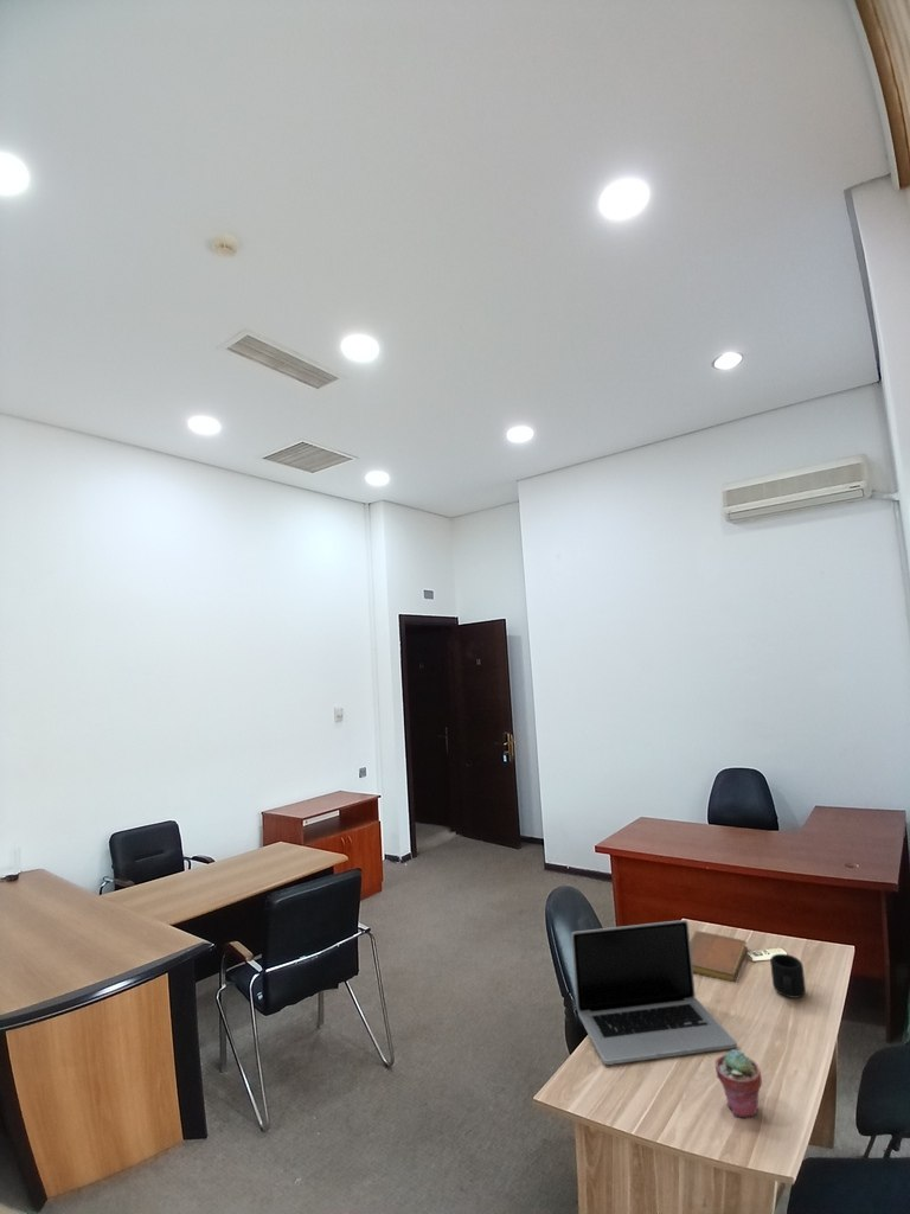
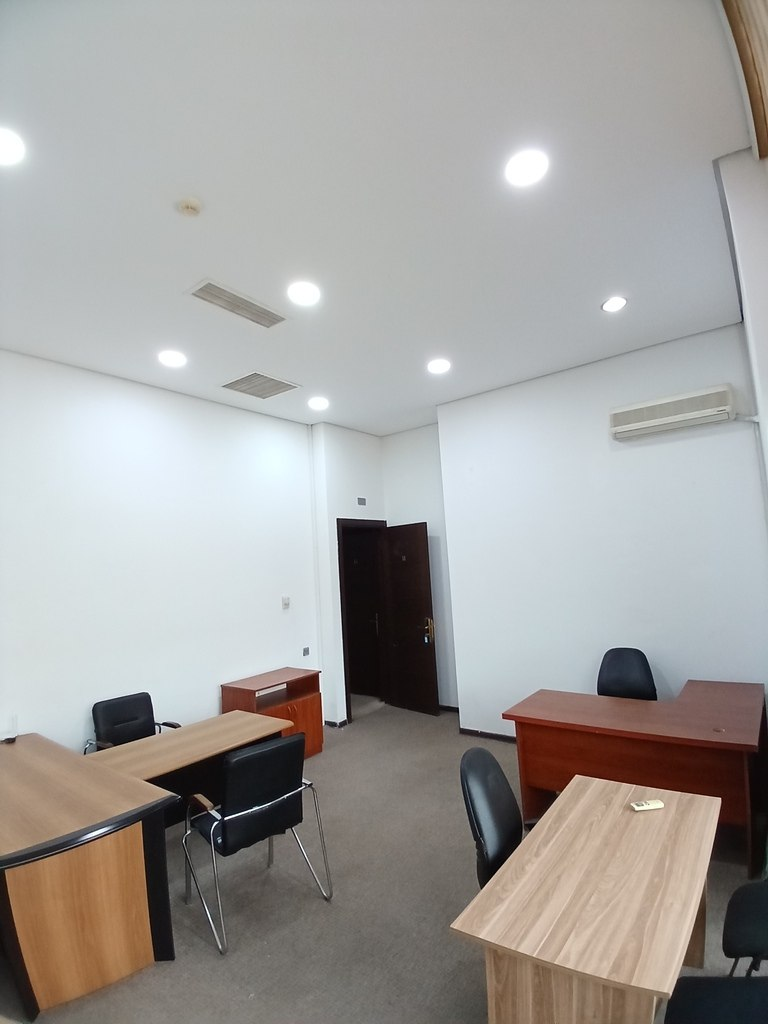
- notebook (713, 954)
- potted succulent (738, 1078)
- laptop (649, 986)
- mug (787, 978)
